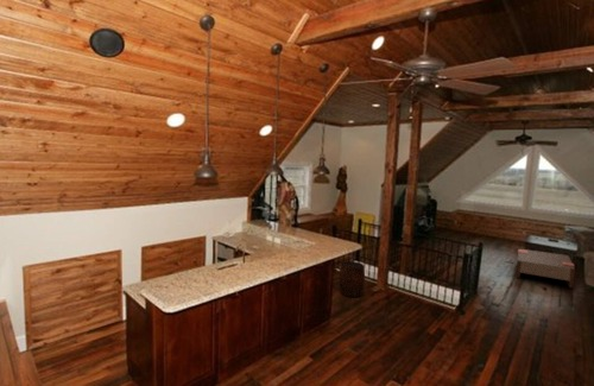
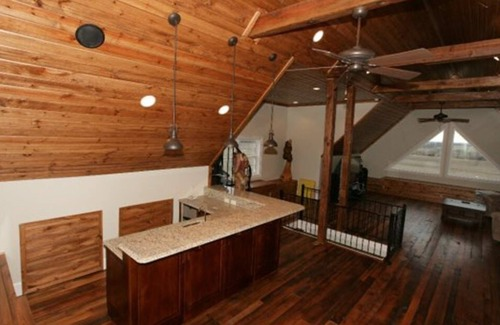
- stool (352, 278)
- coffee table (543, 266)
